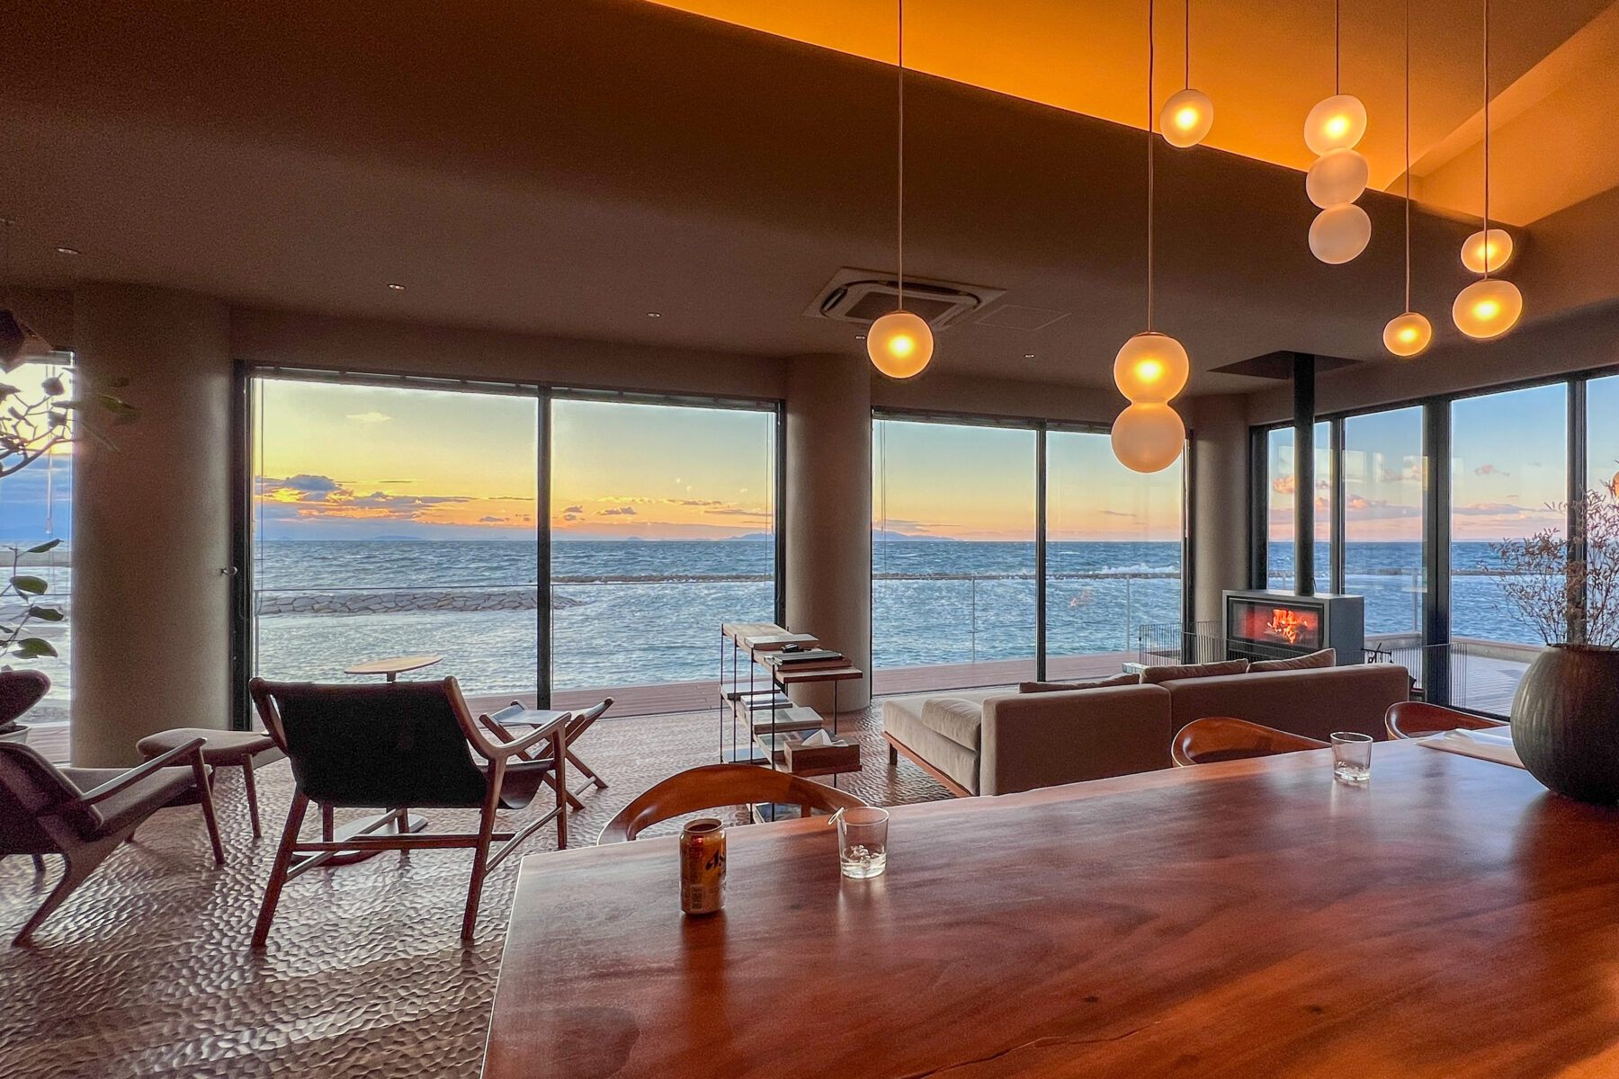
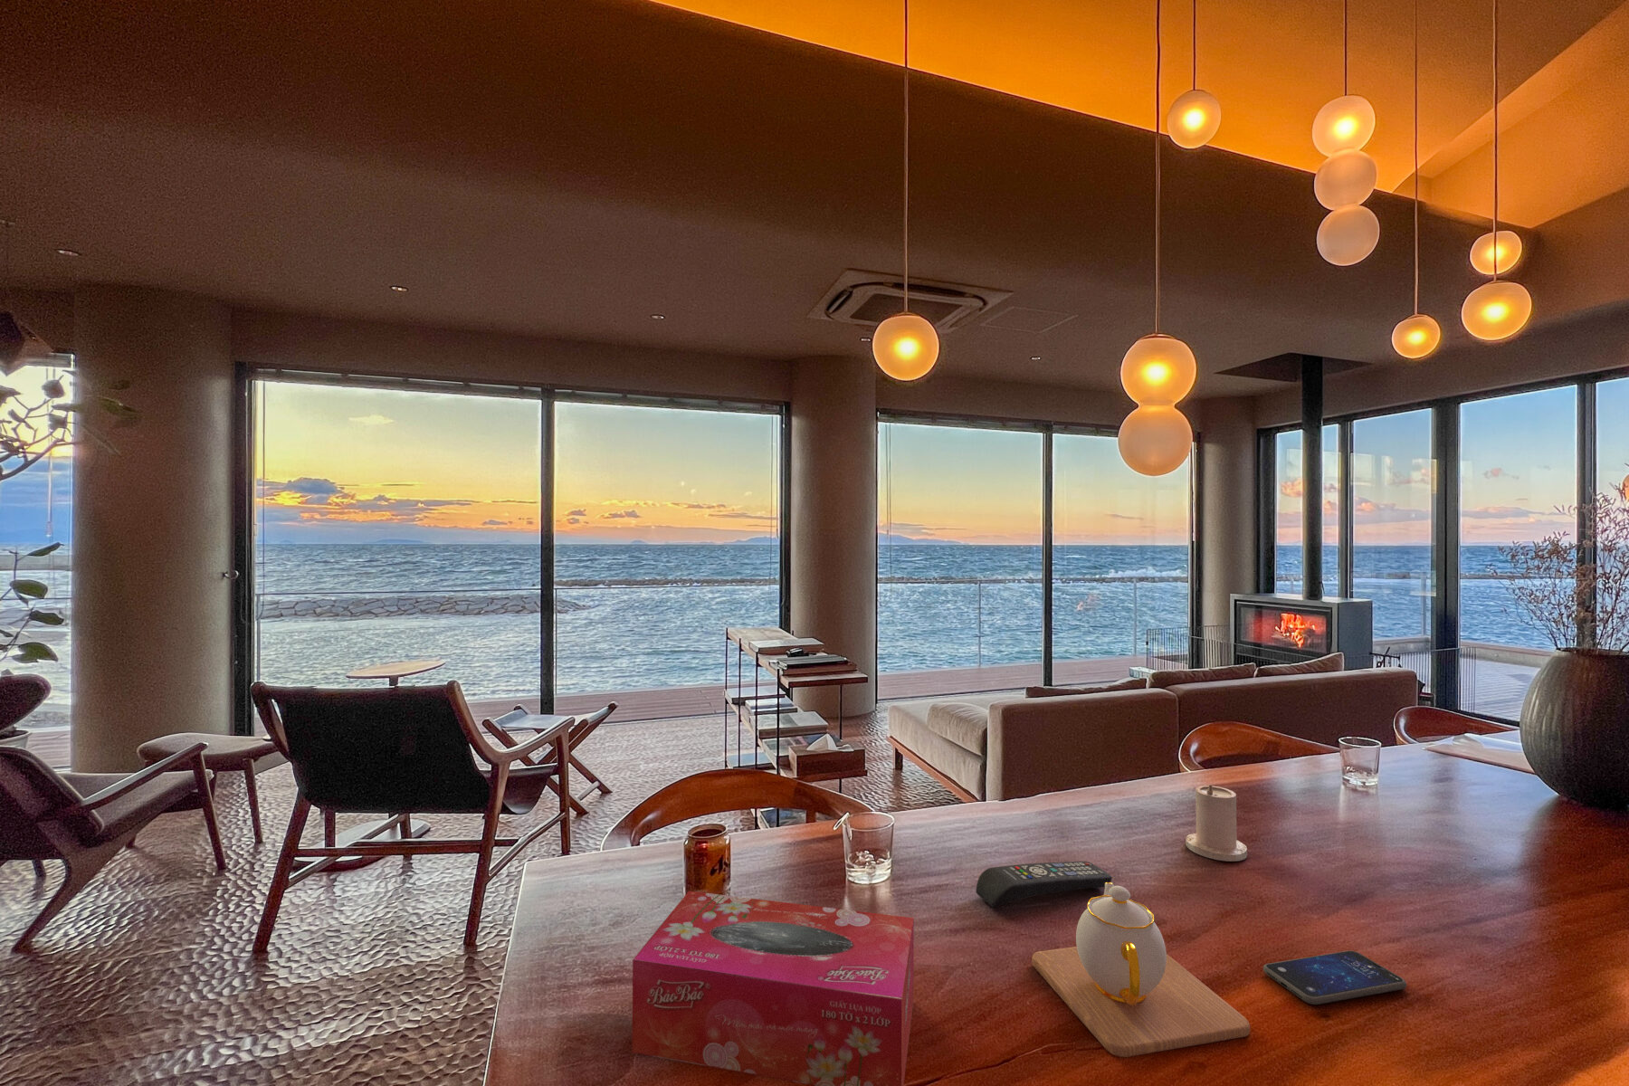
+ remote control (1044, 879)
+ tissue box (781, 981)
+ candle (1216, 816)
+ smartphone (1333, 976)
+ teapot (1132, 941)
